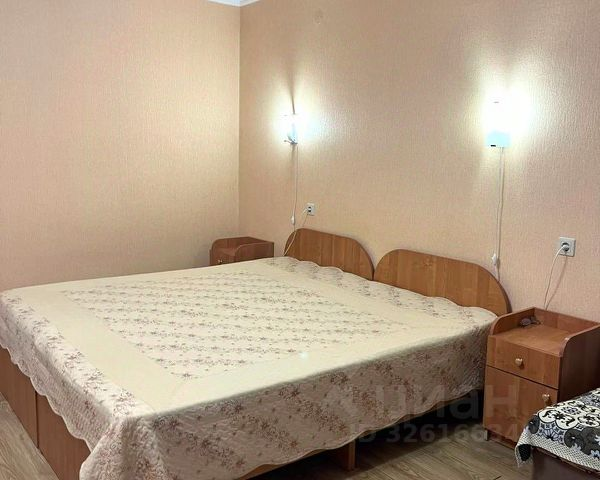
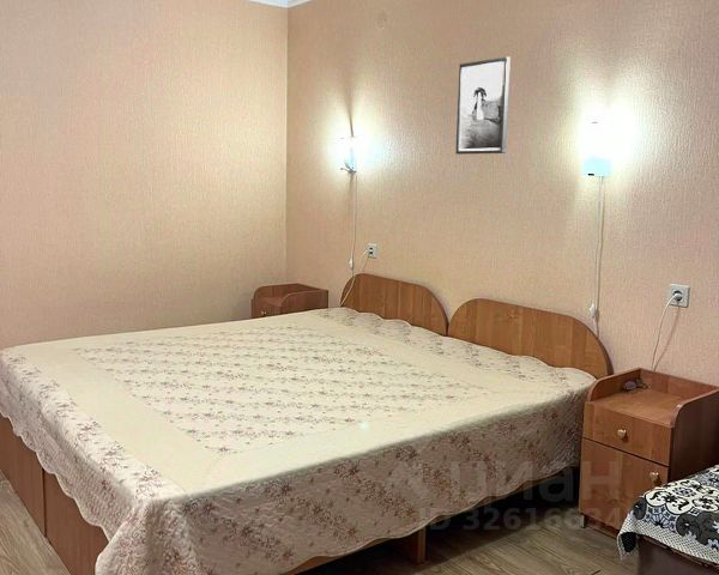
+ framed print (482, 107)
